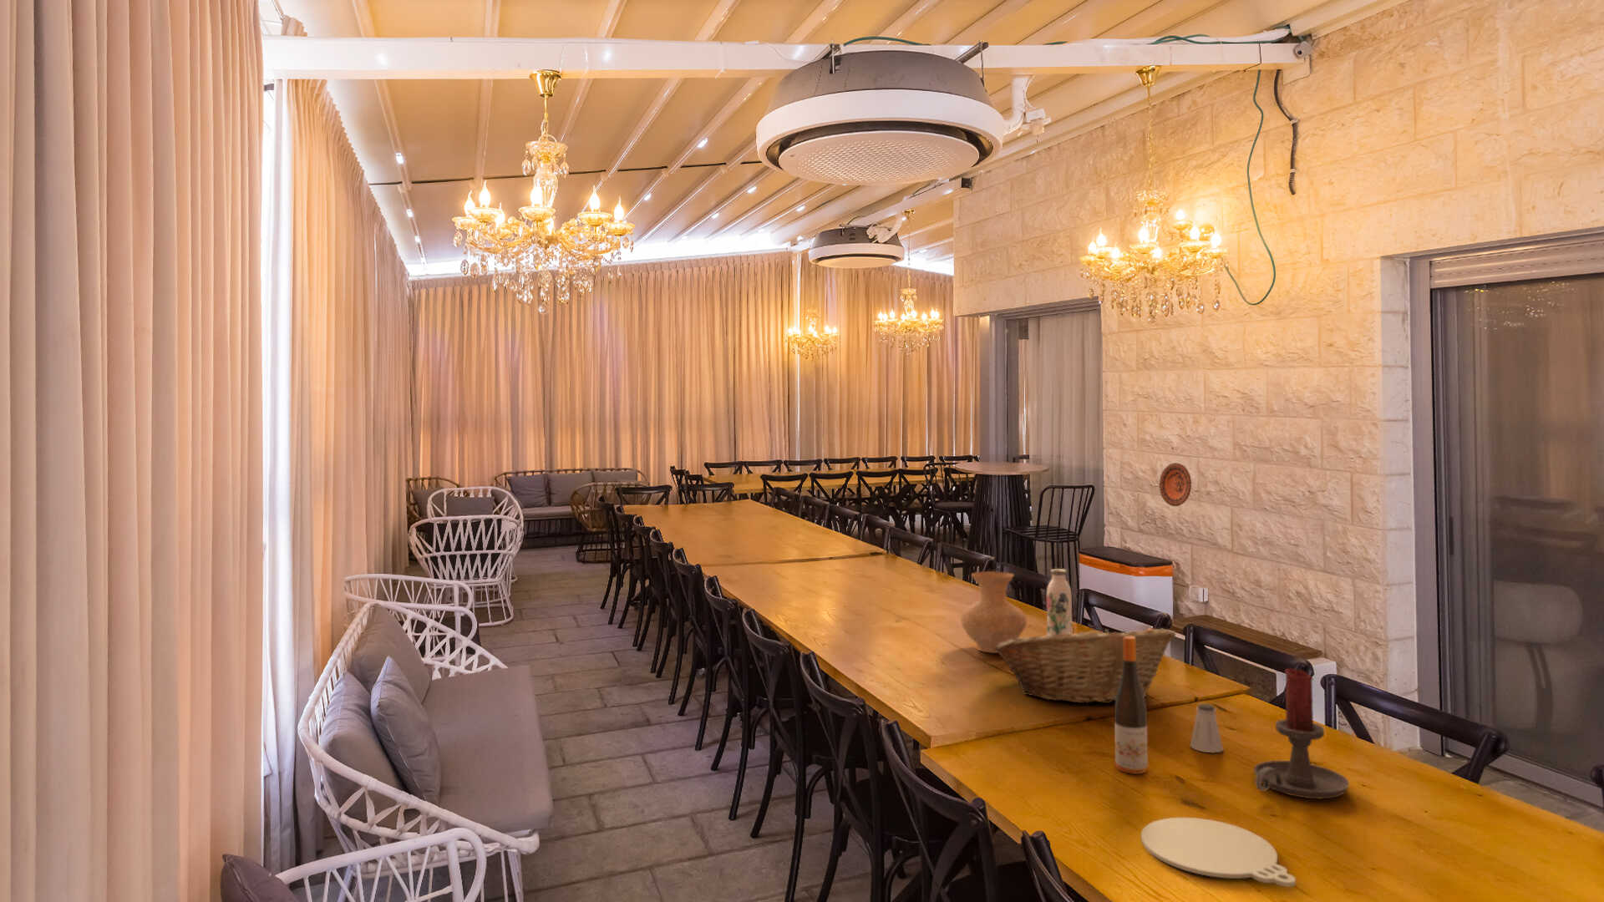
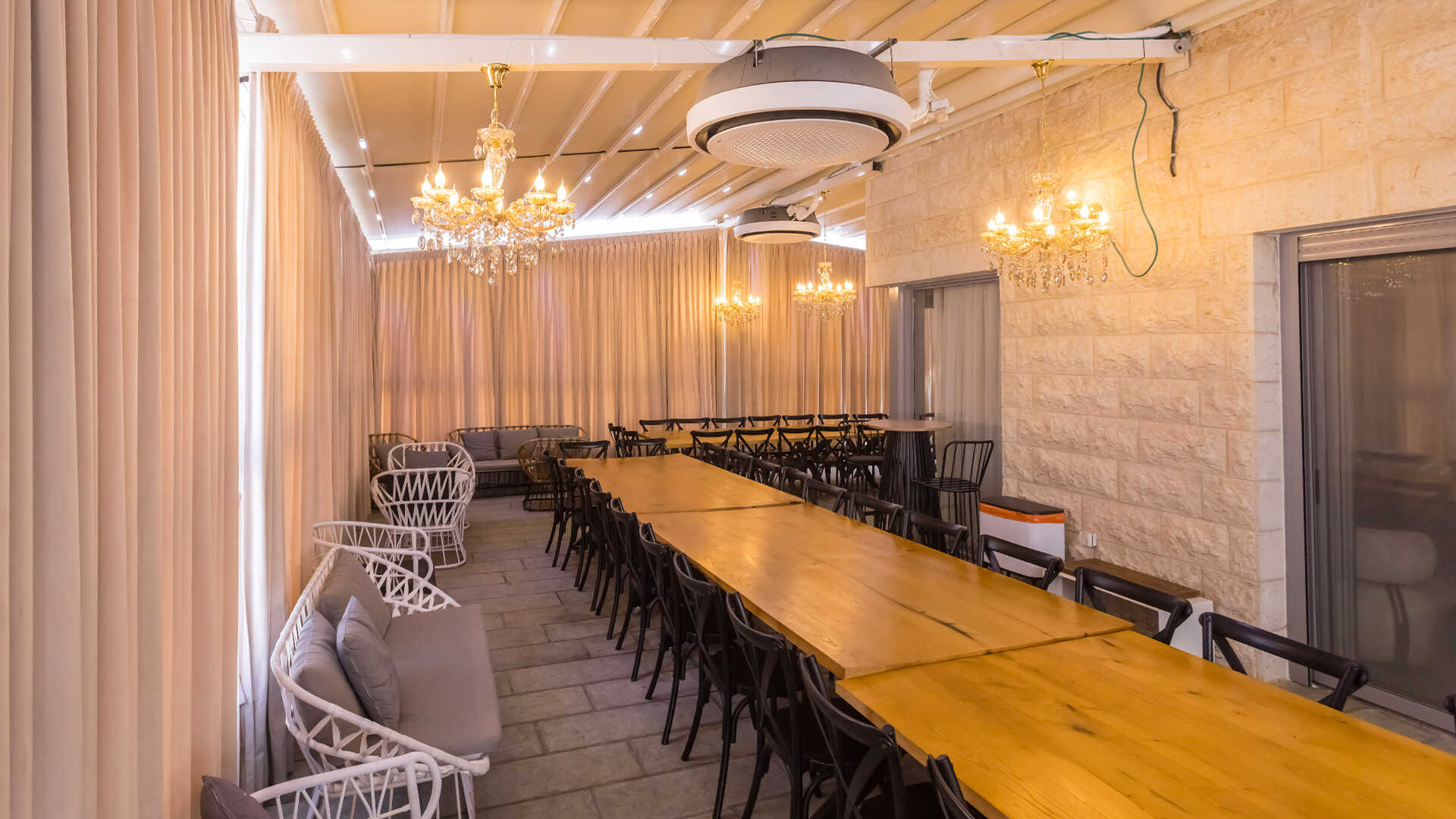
- saltshaker (1206, 726)
- decorative plate (1175, 485)
- candle holder (1291, 729)
- wine bottle (1130, 703)
- vase (993, 611)
- plate (1218, 851)
- water bottle (1059, 605)
- fruit basket (1084, 655)
